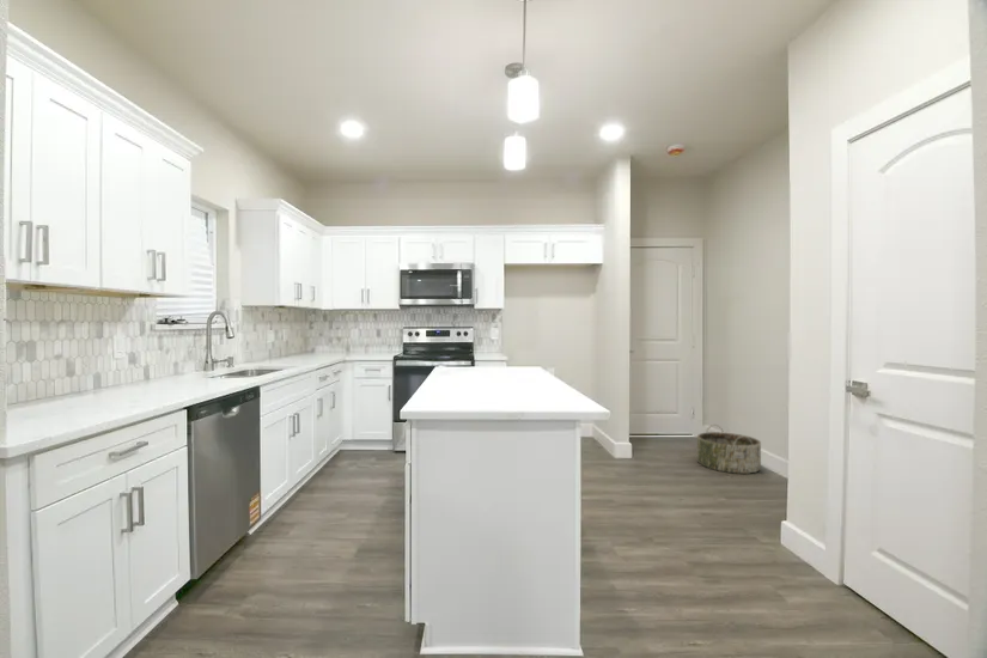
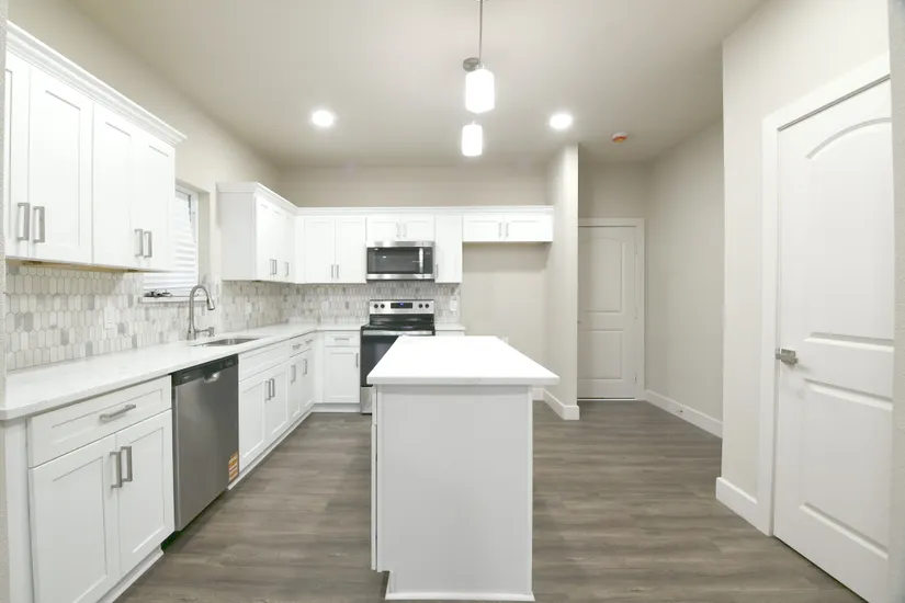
- basket (727, 446)
